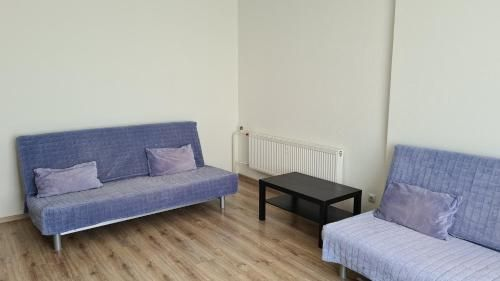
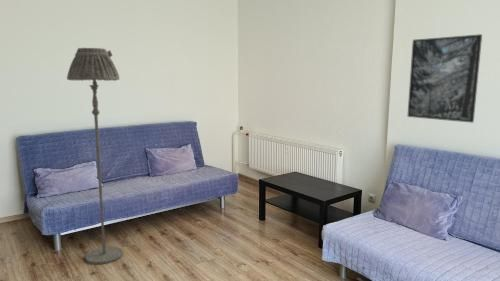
+ floor lamp (98, 156)
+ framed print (441, 79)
